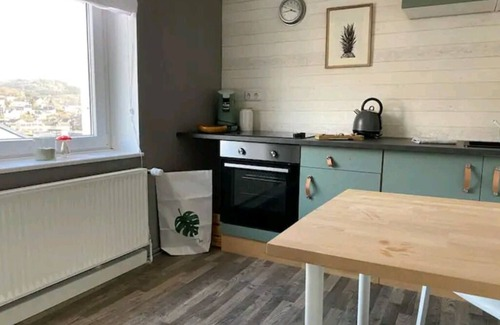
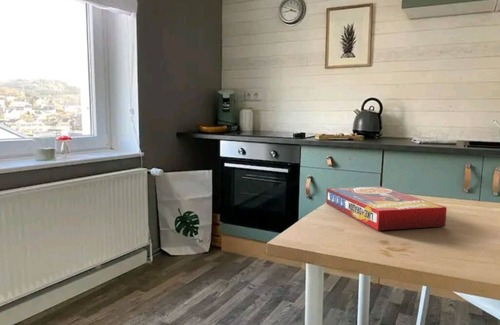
+ cereal box (380, 205)
